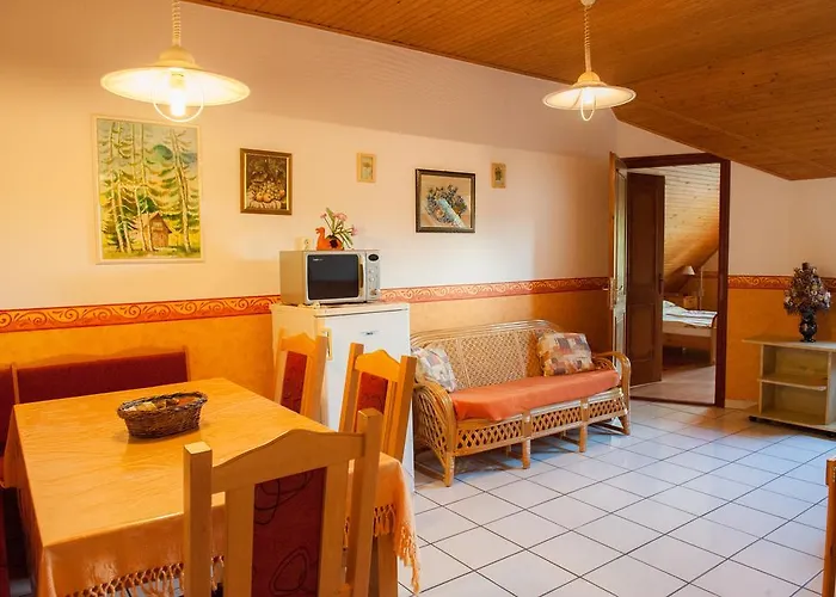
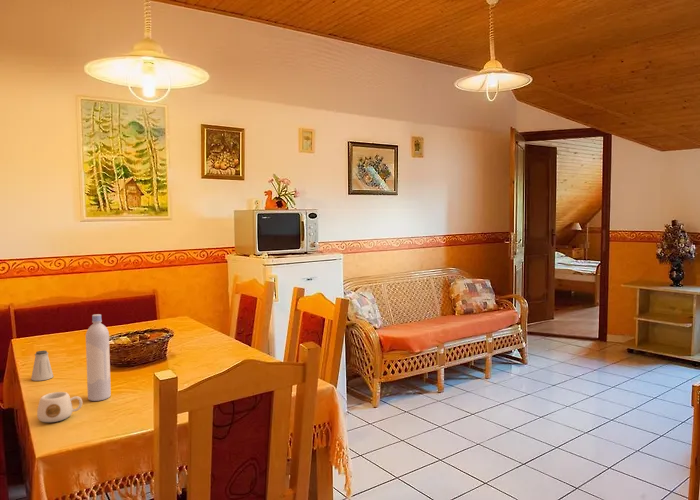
+ bottle (98, 356)
+ saltshaker (41, 364)
+ mug (60, 406)
